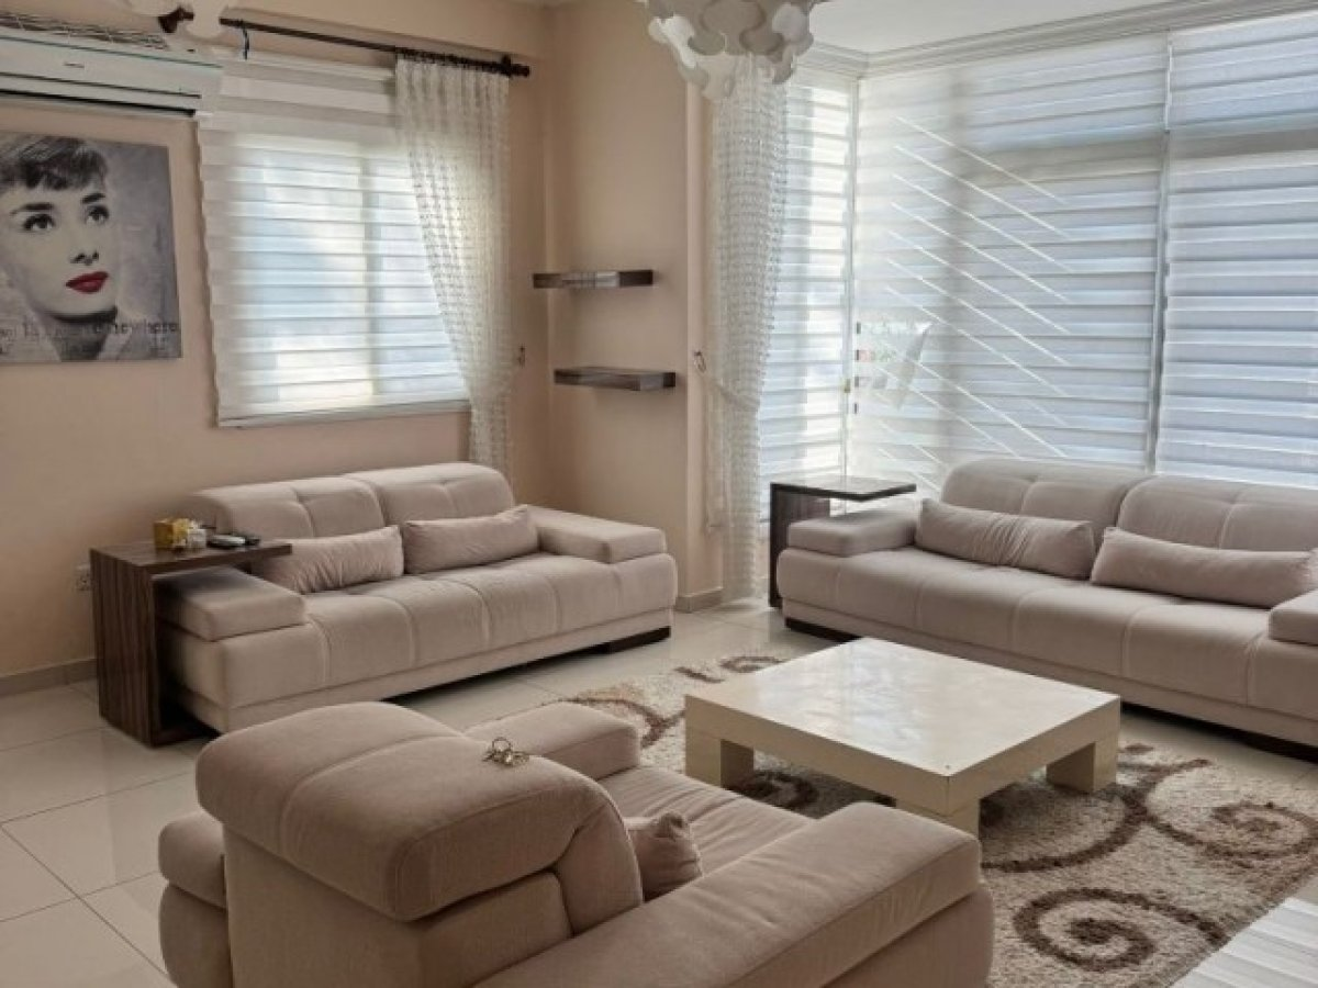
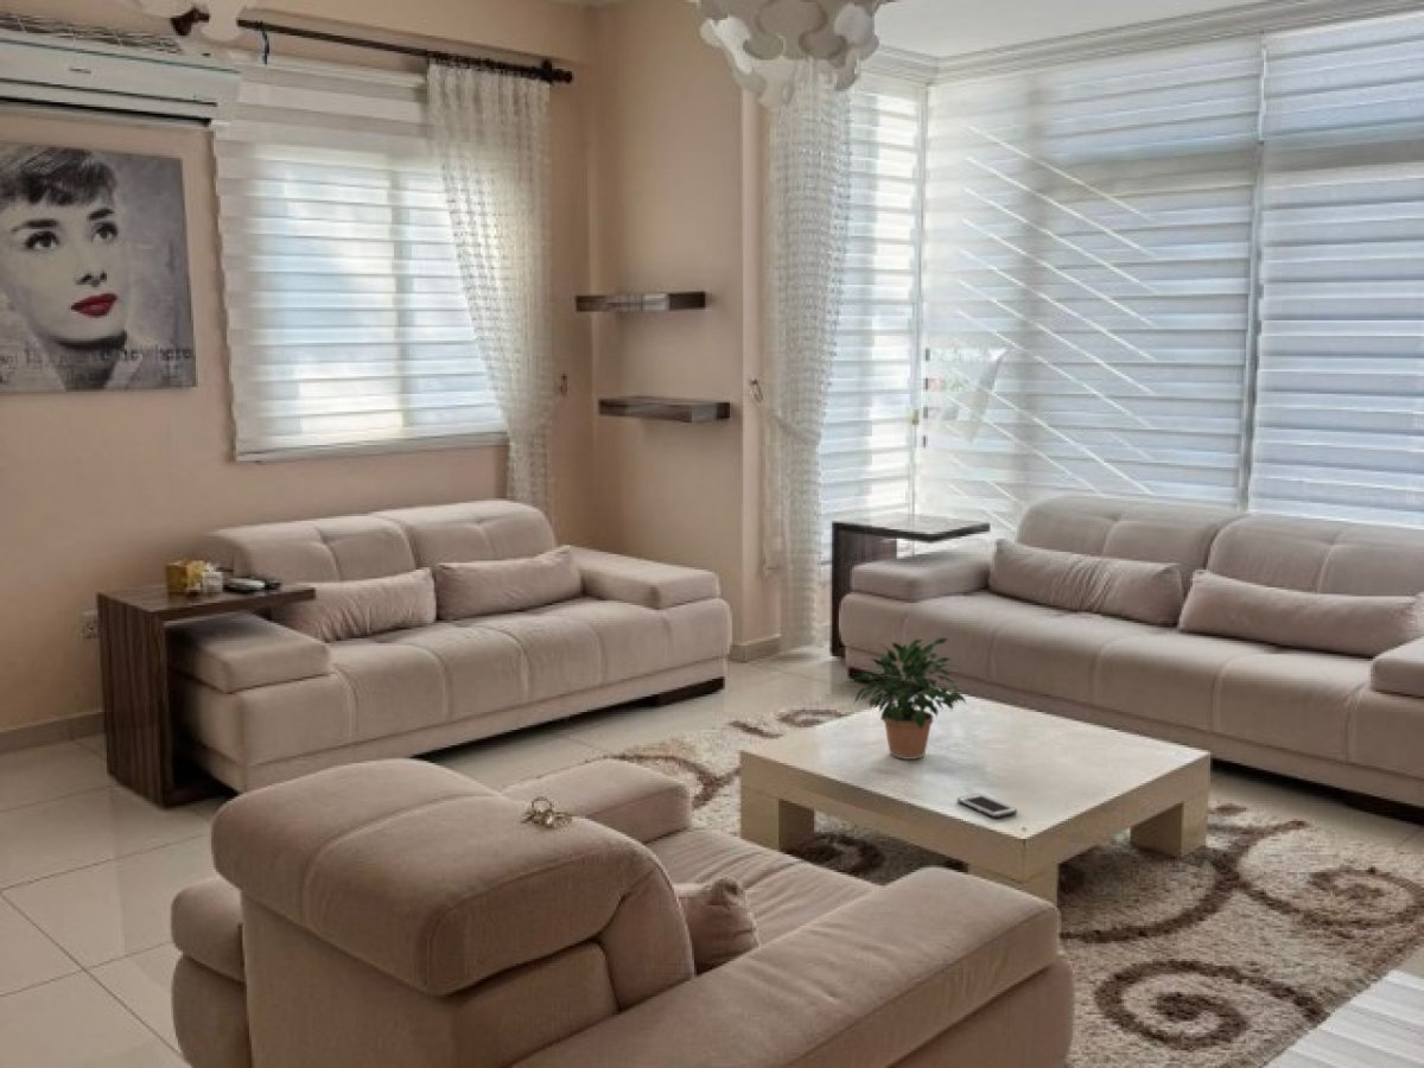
+ potted plant (908, 691)
+ cell phone (986, 805)
